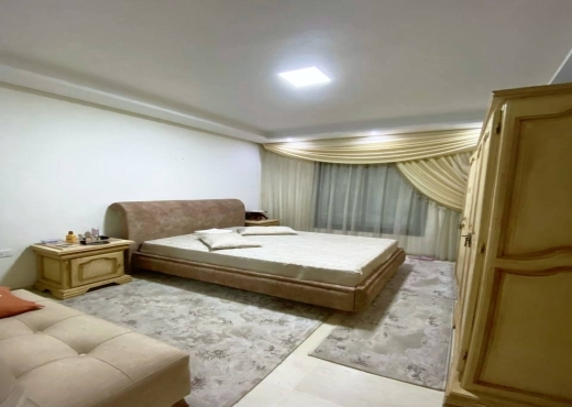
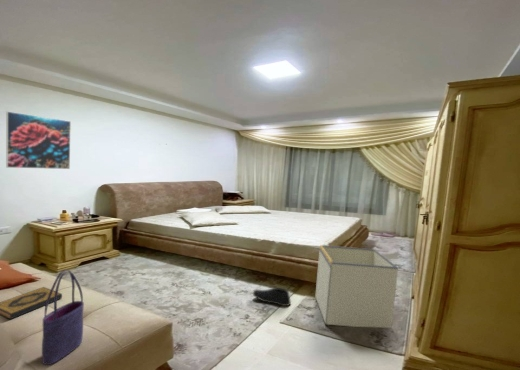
+ shoe (272, 294)
+ hardback book (28, 301)
+ tote bag (64, 311)
+ storage bin (352, 283)
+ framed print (40, 142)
